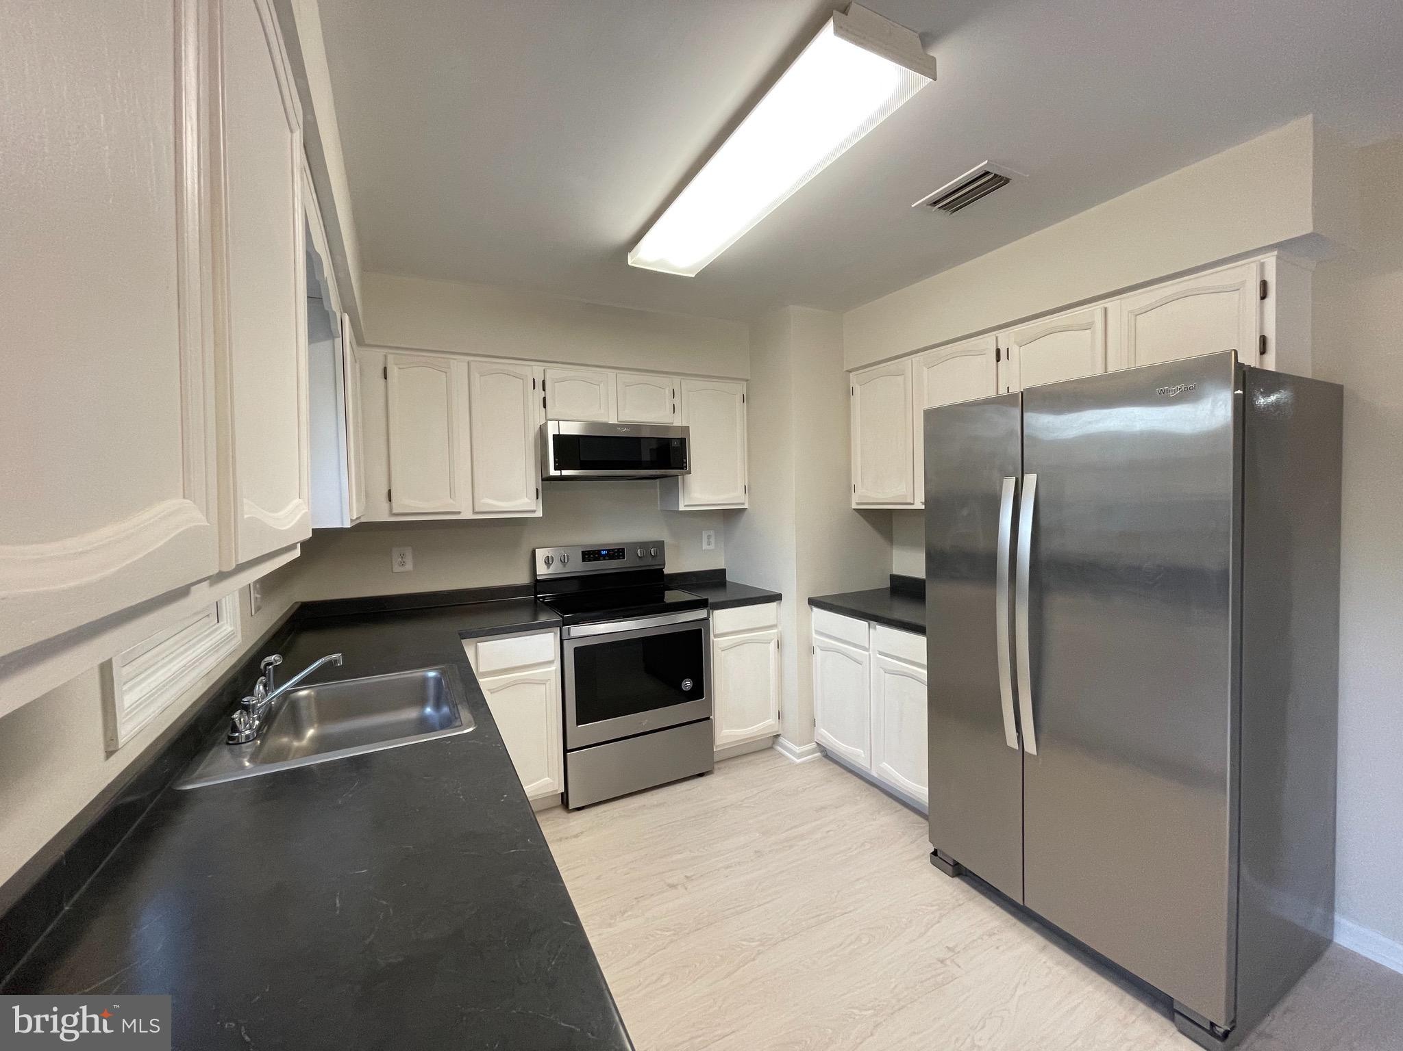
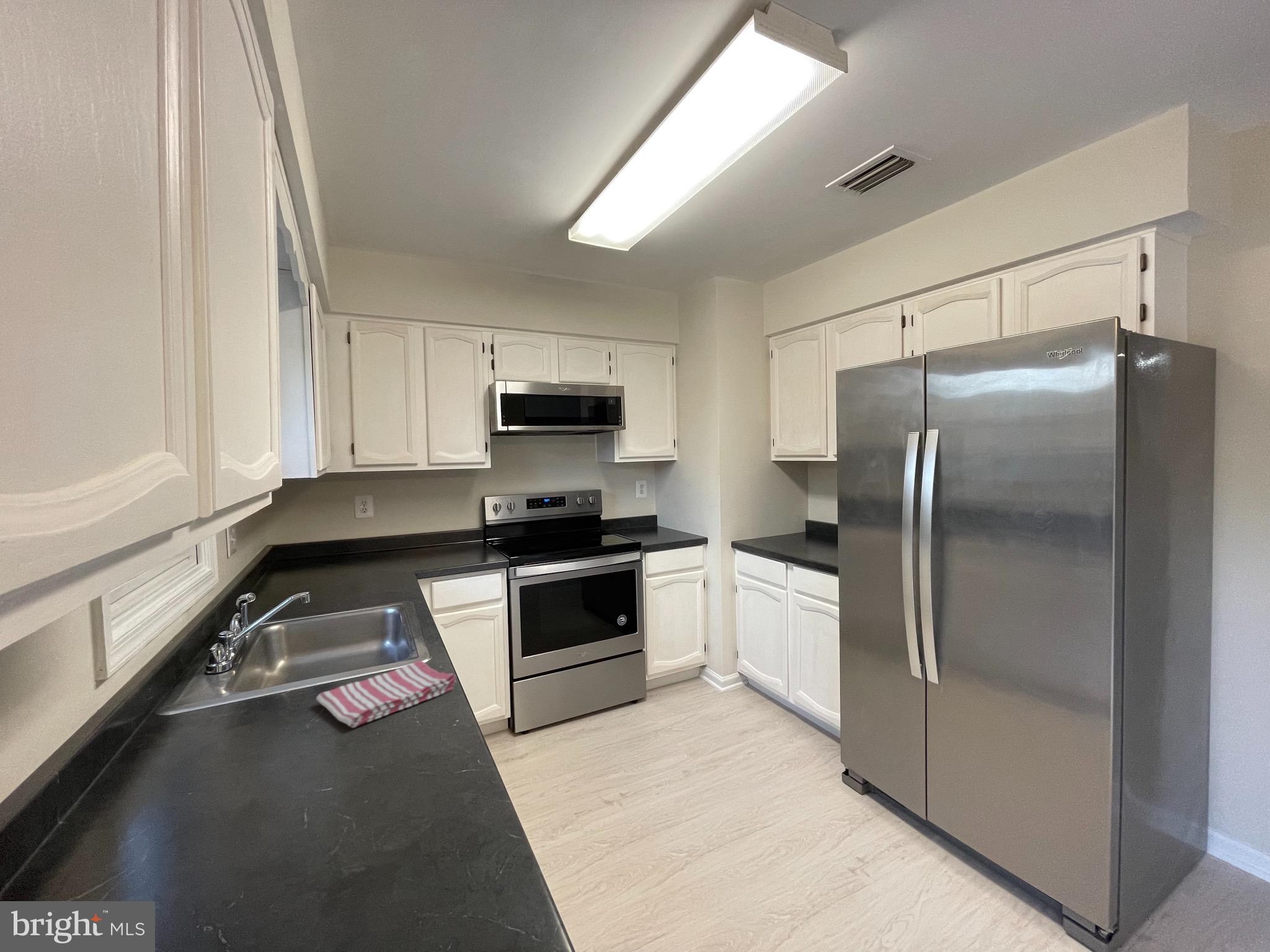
+ dish towel (388, 689)
